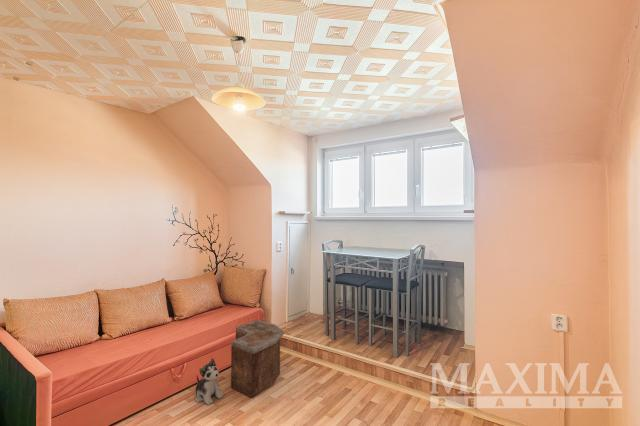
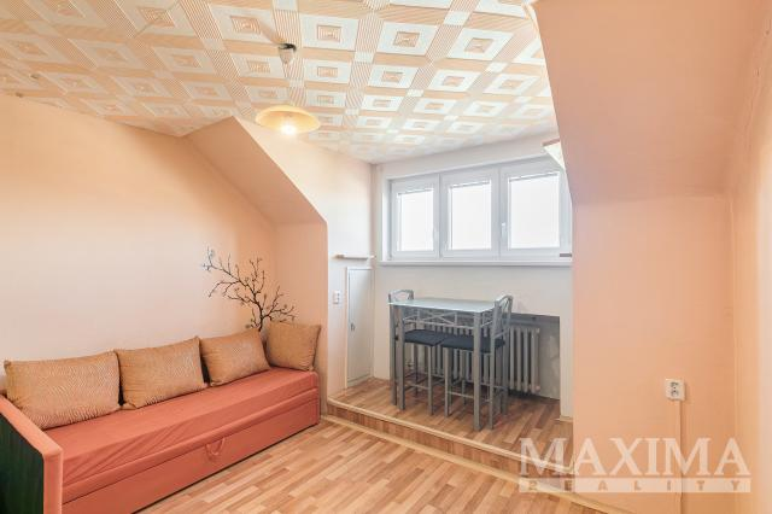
- plush toy (207, 376)
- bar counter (256, 354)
